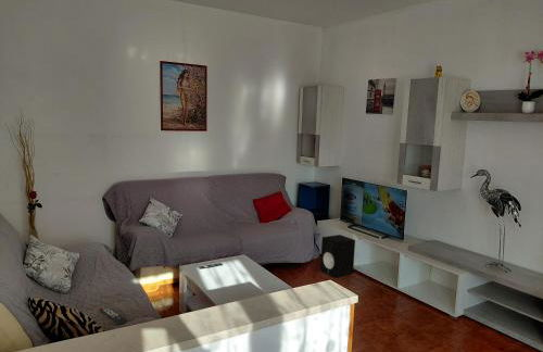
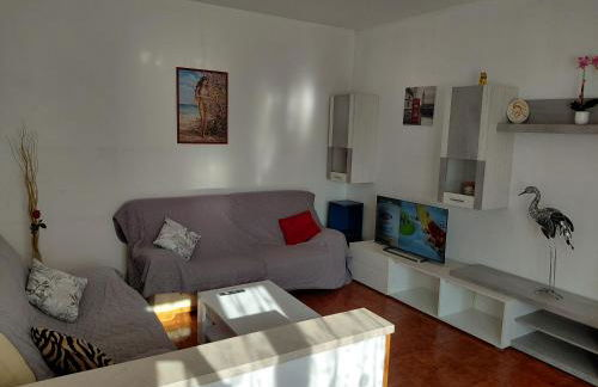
- speaker (337, 255)
- remote control (112, 315)
